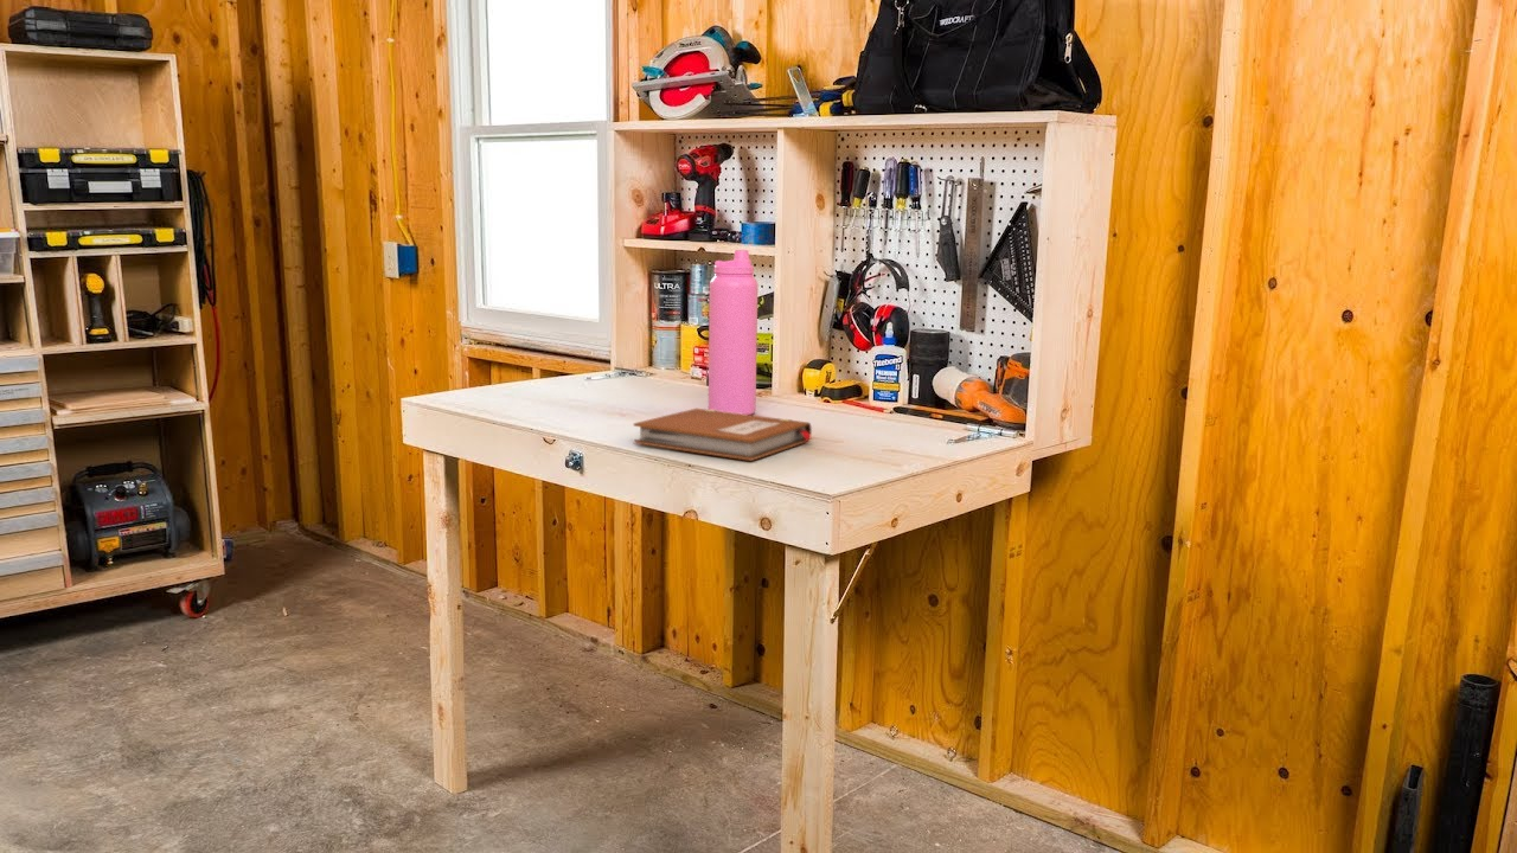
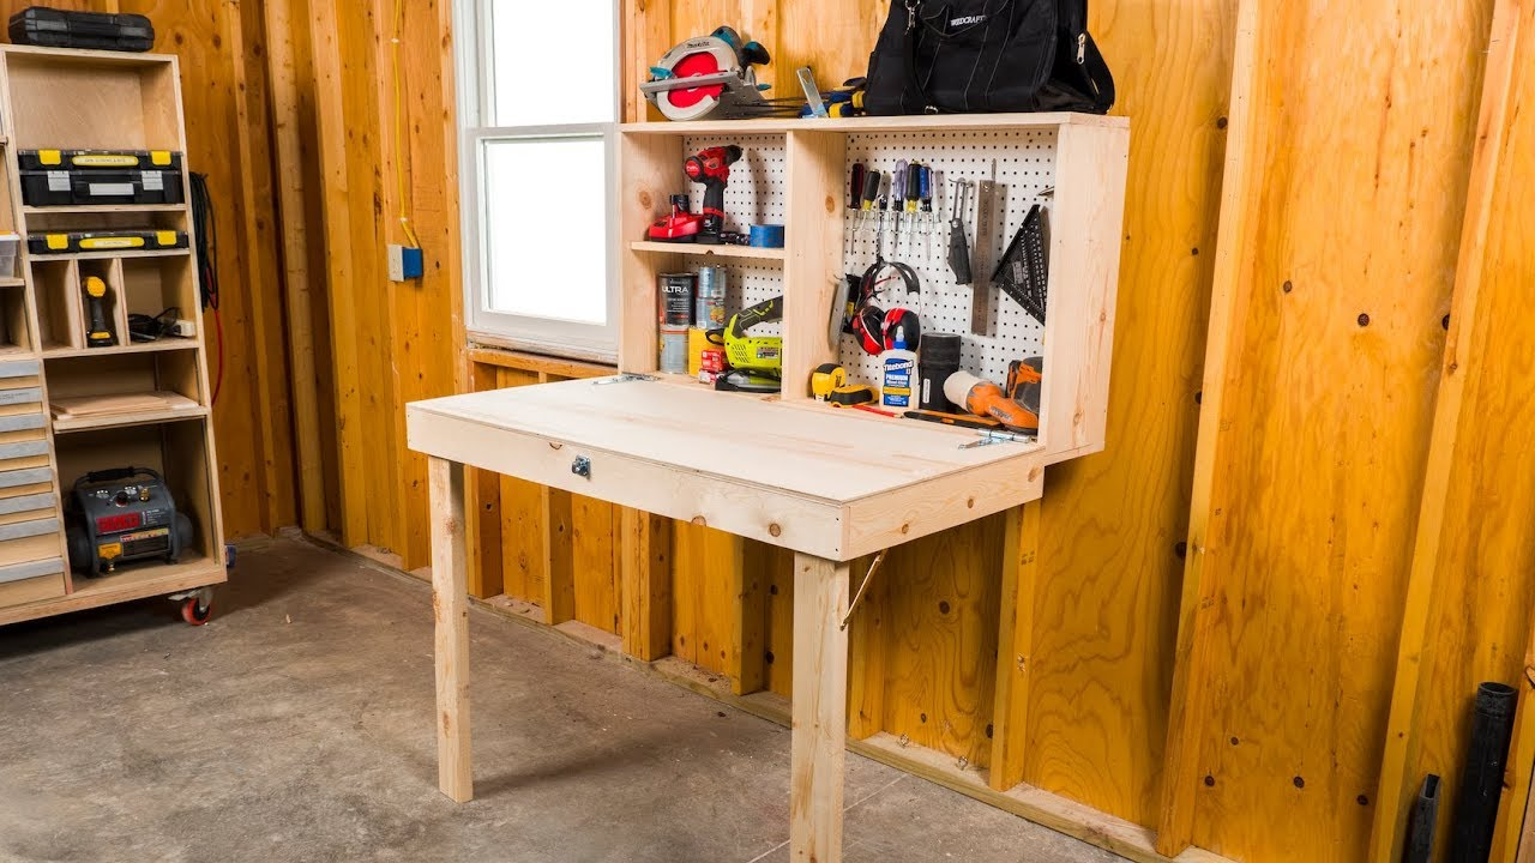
- water bottle (732, 332)
- notebook (727, 432)
